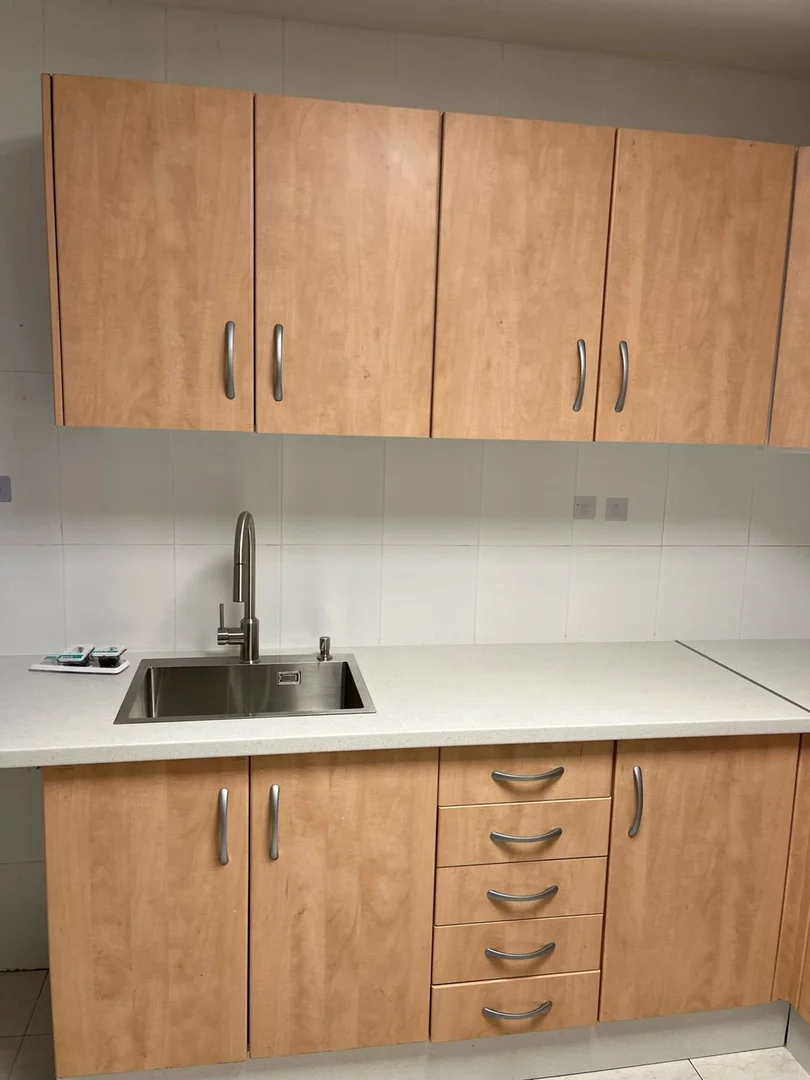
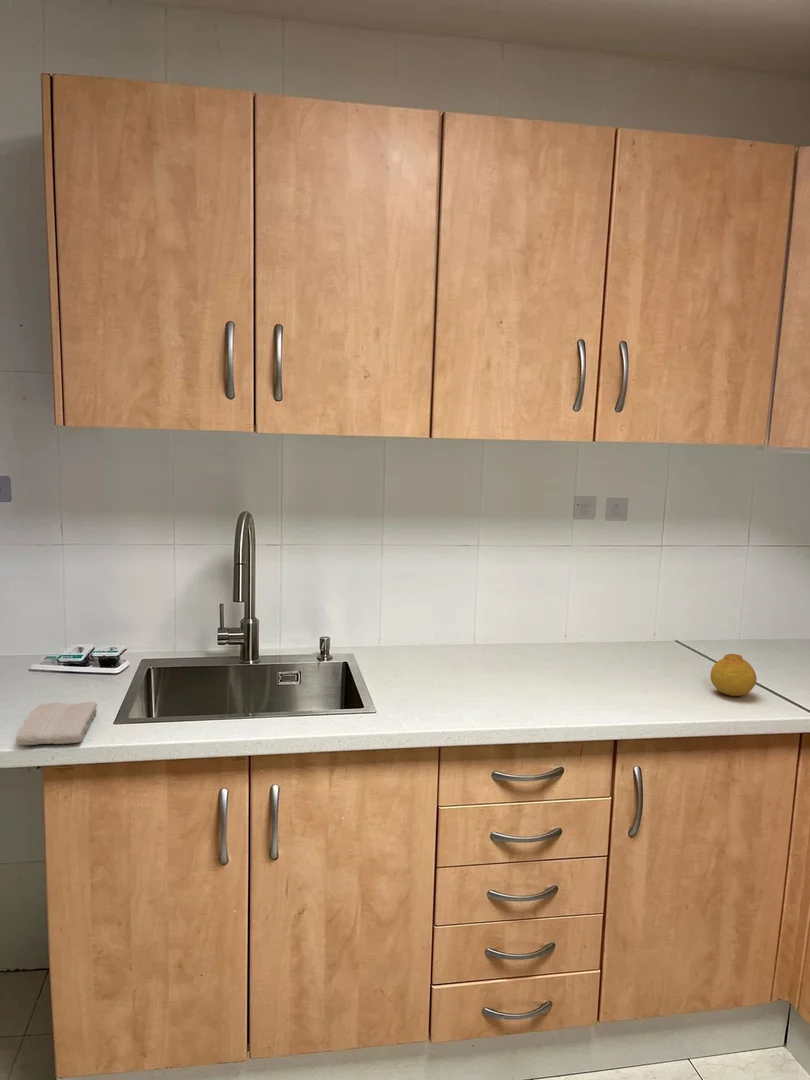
+ washcloth (59, 721)
+ fruit (733, 674)
